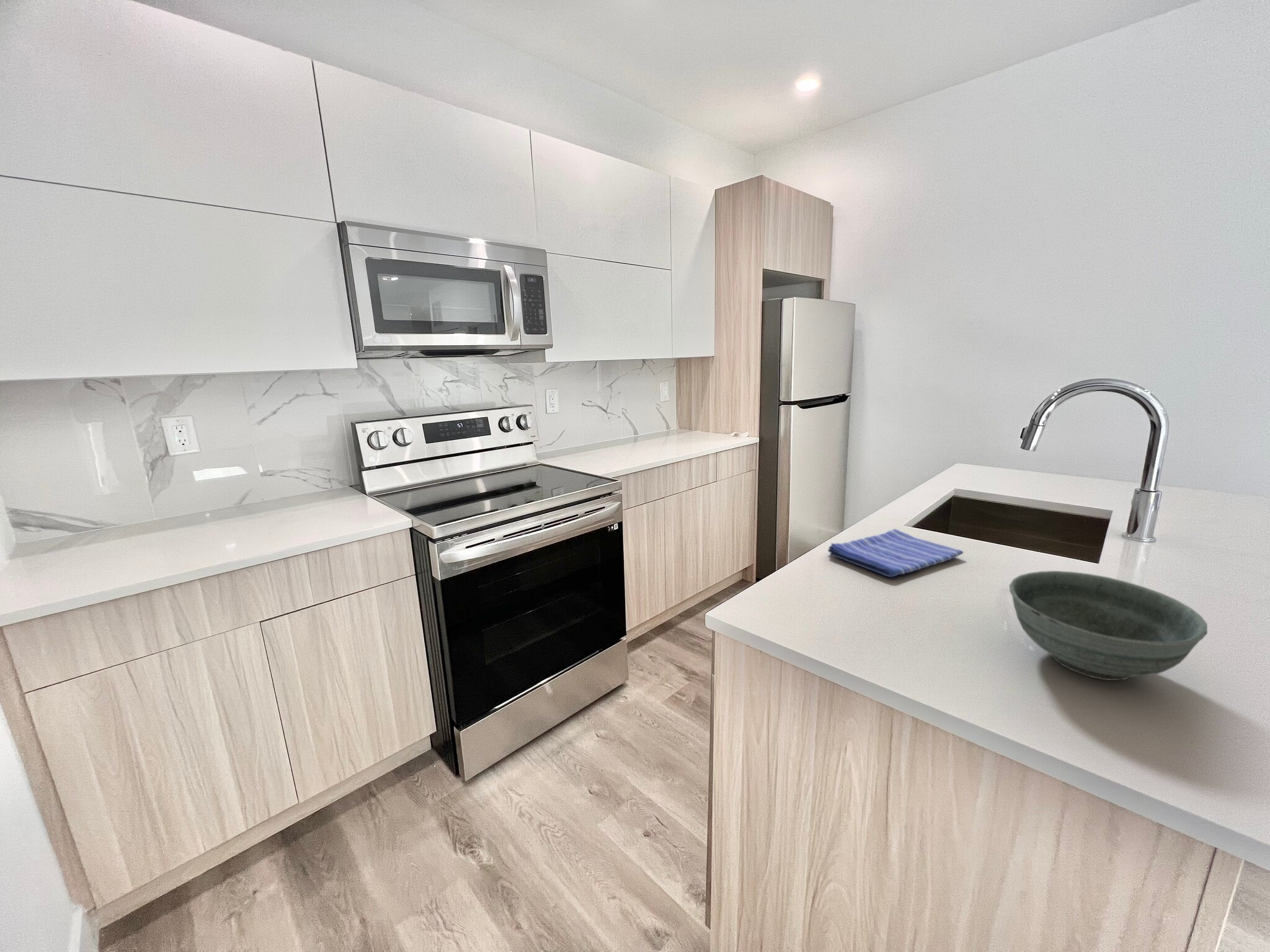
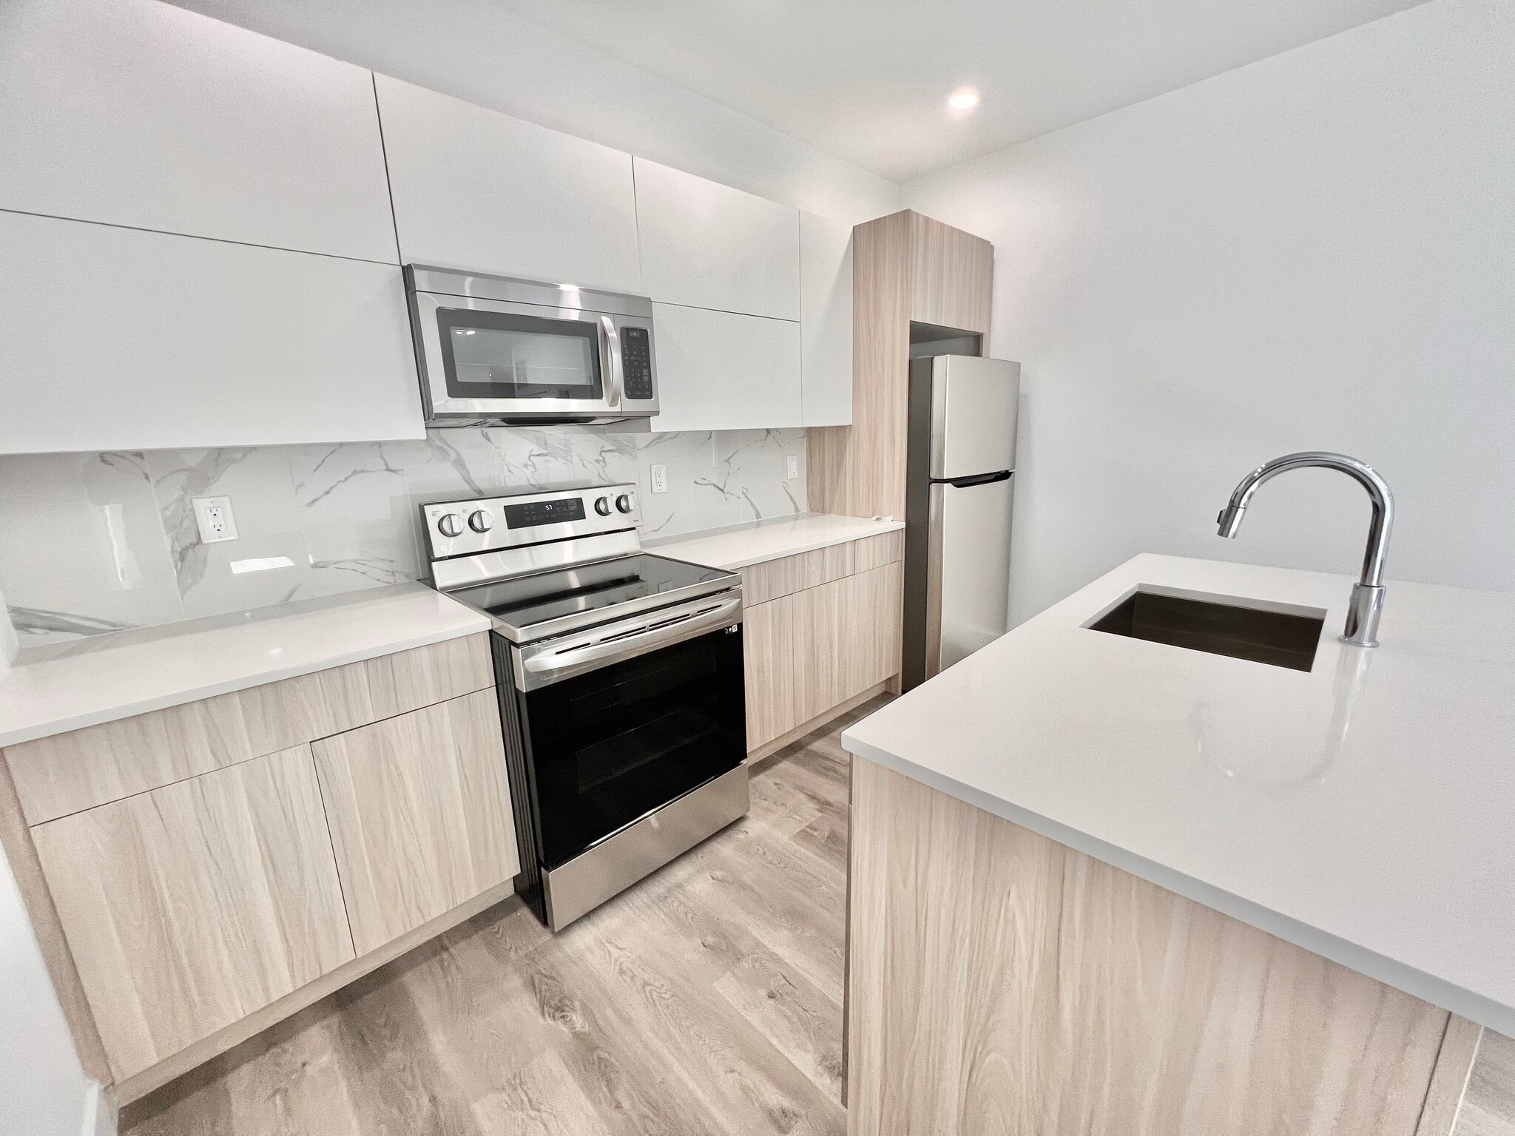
- dish towel (893, 550)
- bowl (1094, 632)
